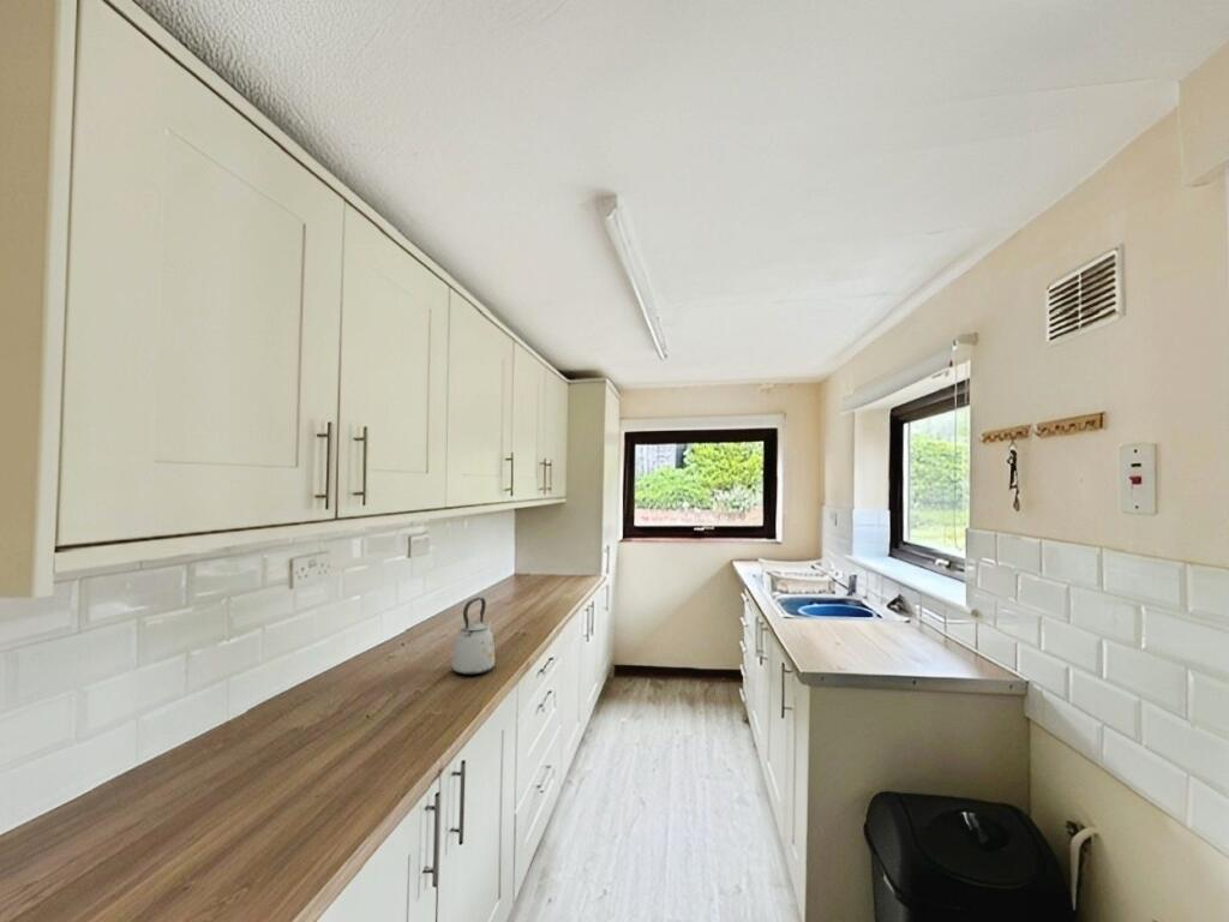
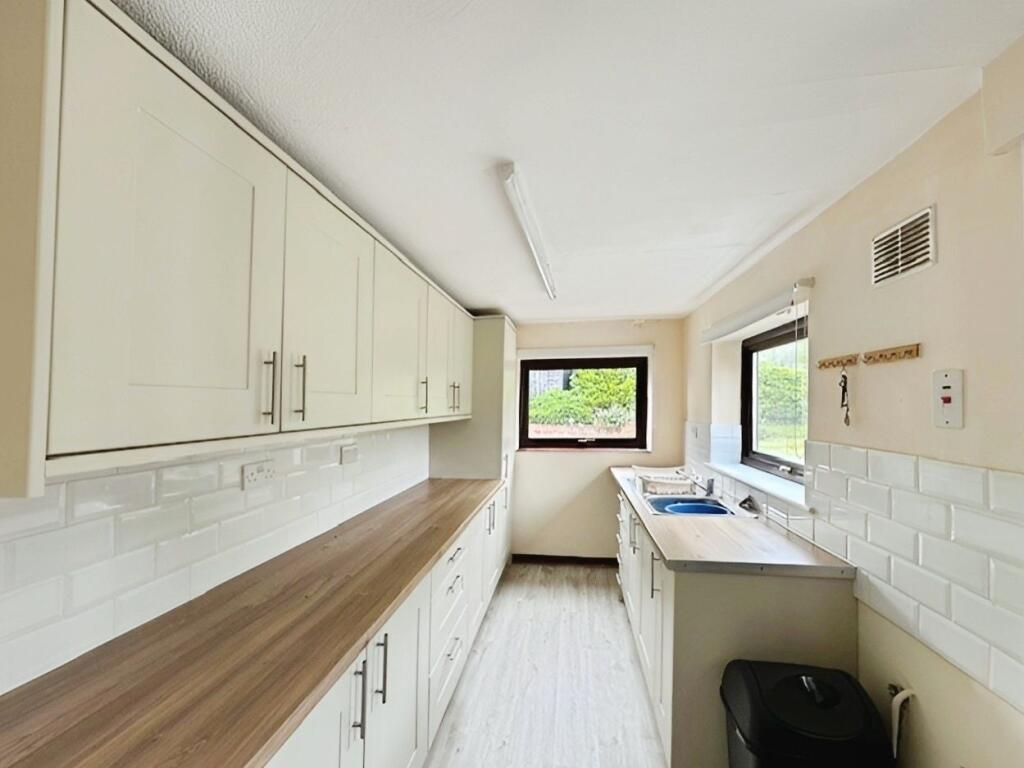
- kettle (478, 631)
